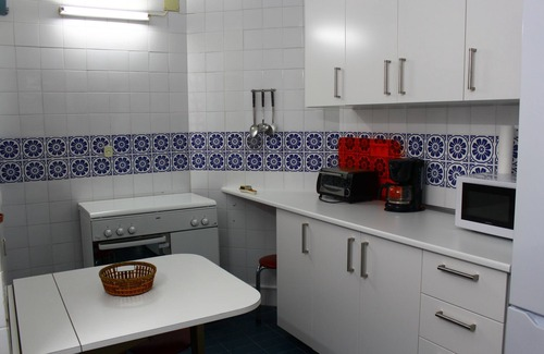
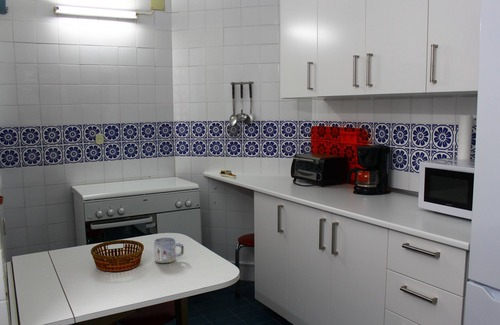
+ mug (169, 249)
